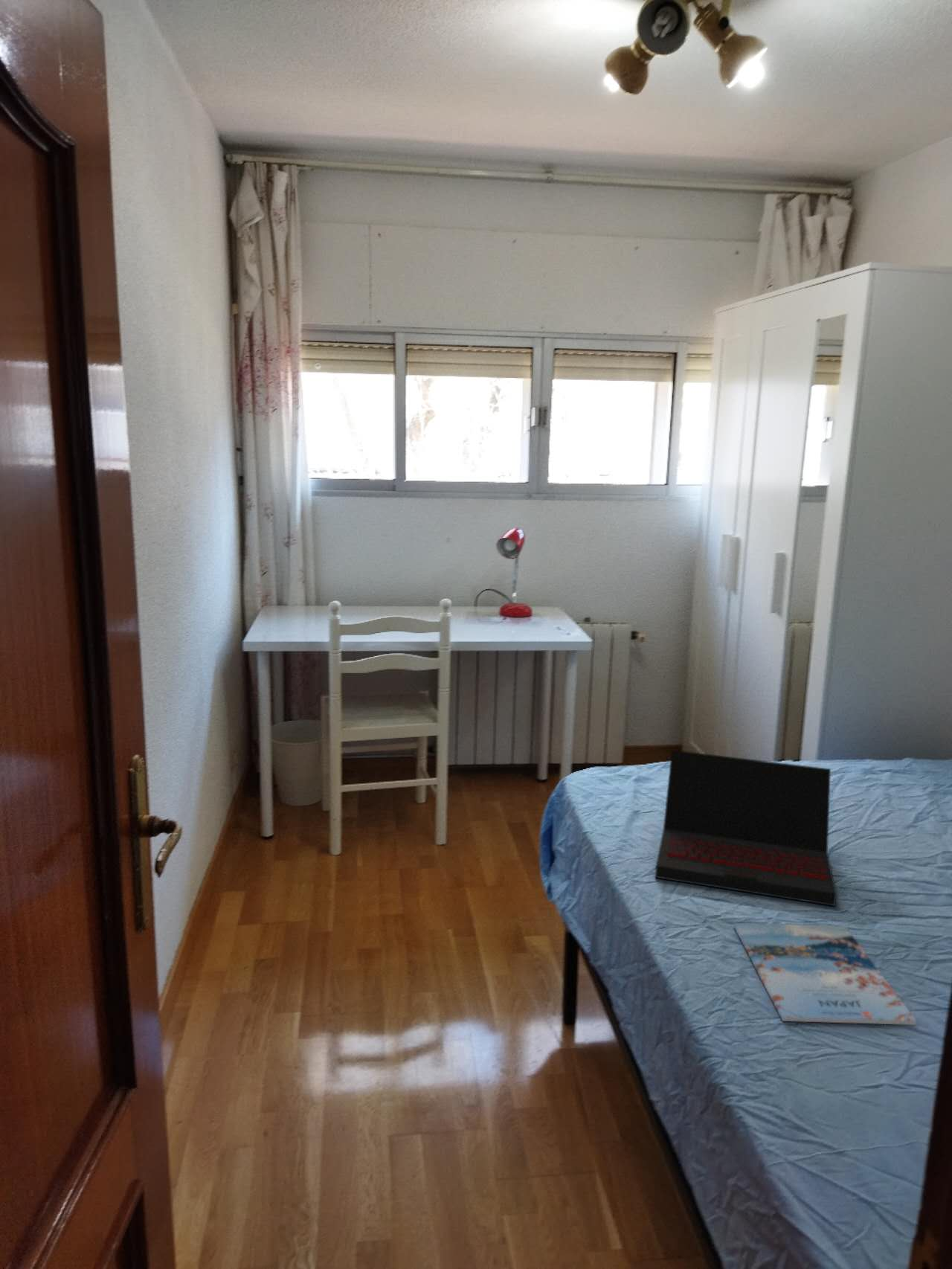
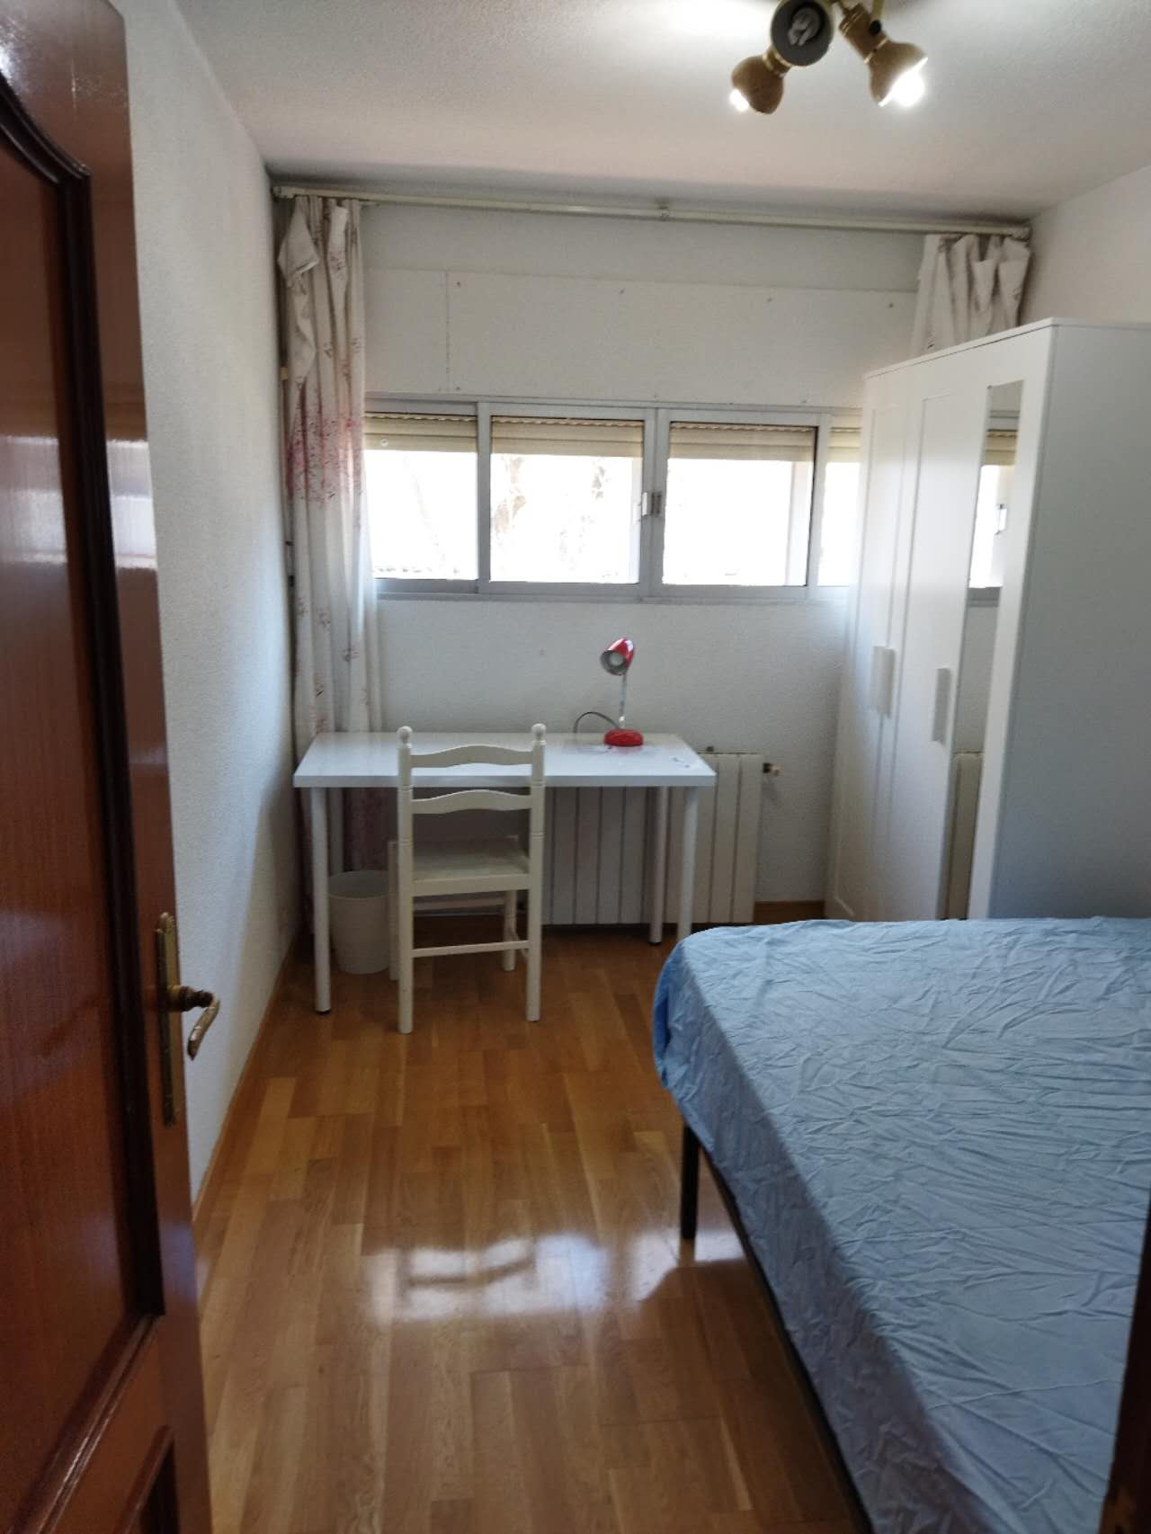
- magazine (817, 969)
- laptop (746, 819)
